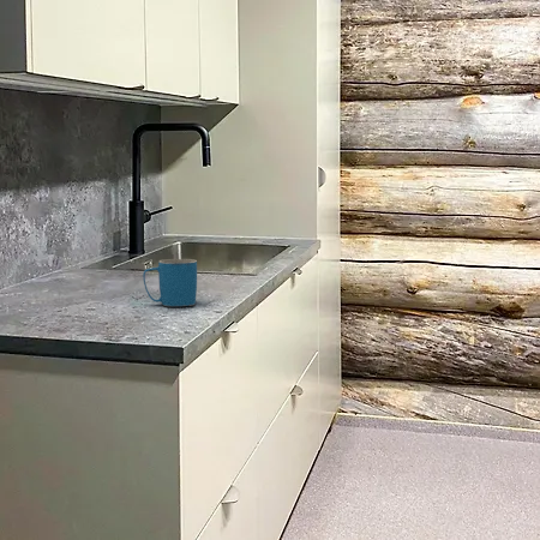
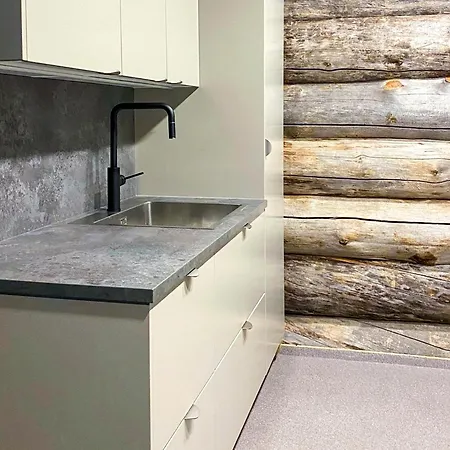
- mug (170, 282)
